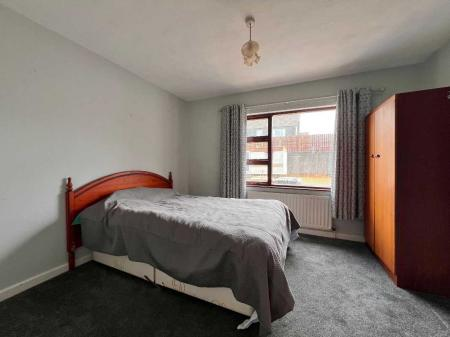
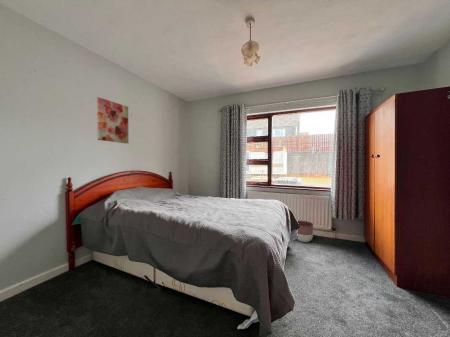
+ planter (303, 232)
+ wall art (113, 122)
